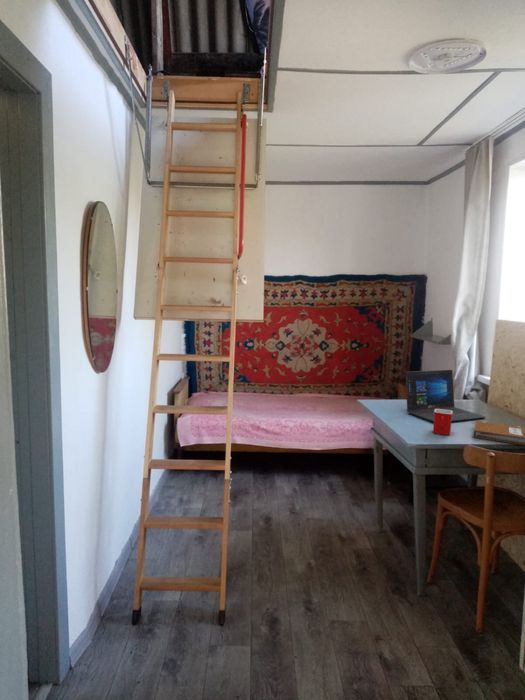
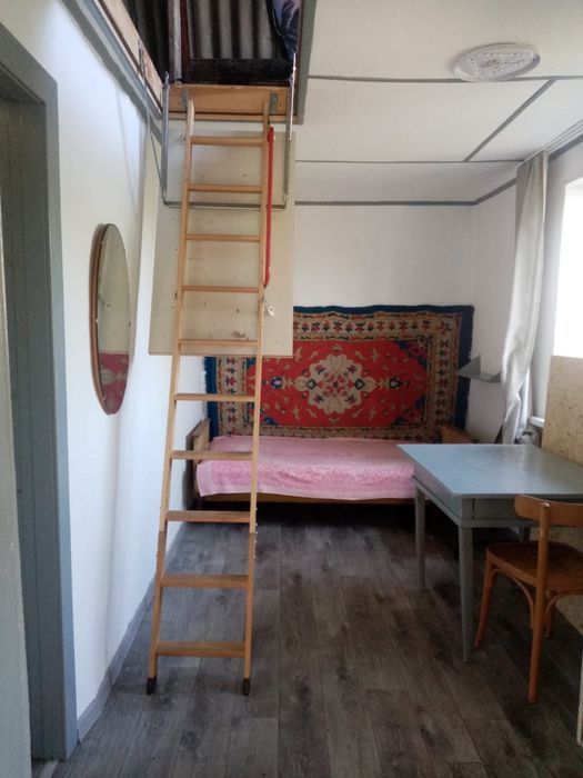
- notebook (502, 432)
- laptop (445, 394)
- mug (442, 422)
